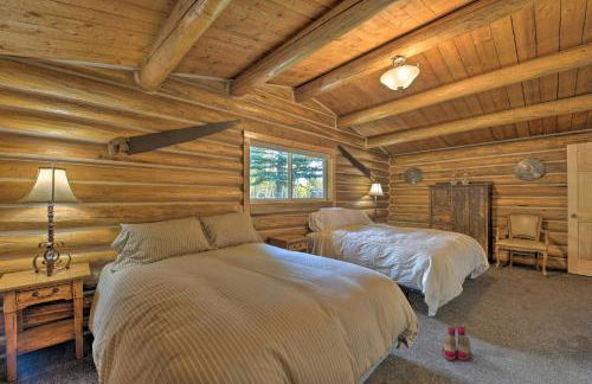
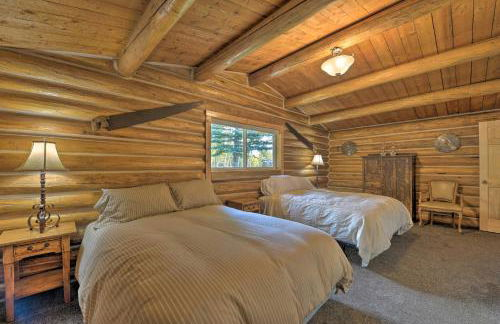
- boots (455, 340)
